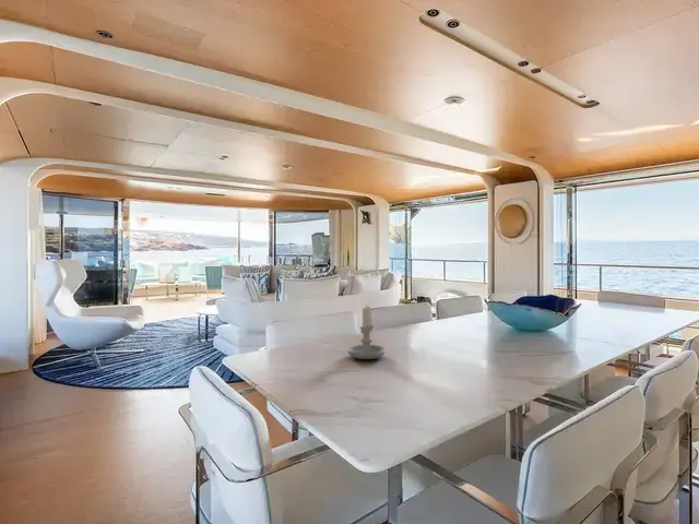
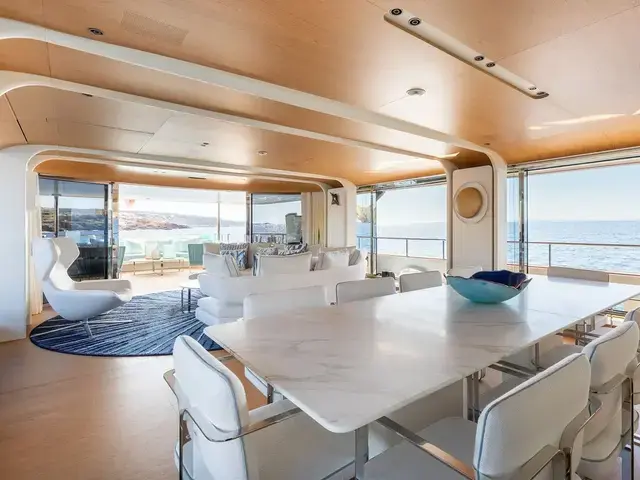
- candle (366, 330)
